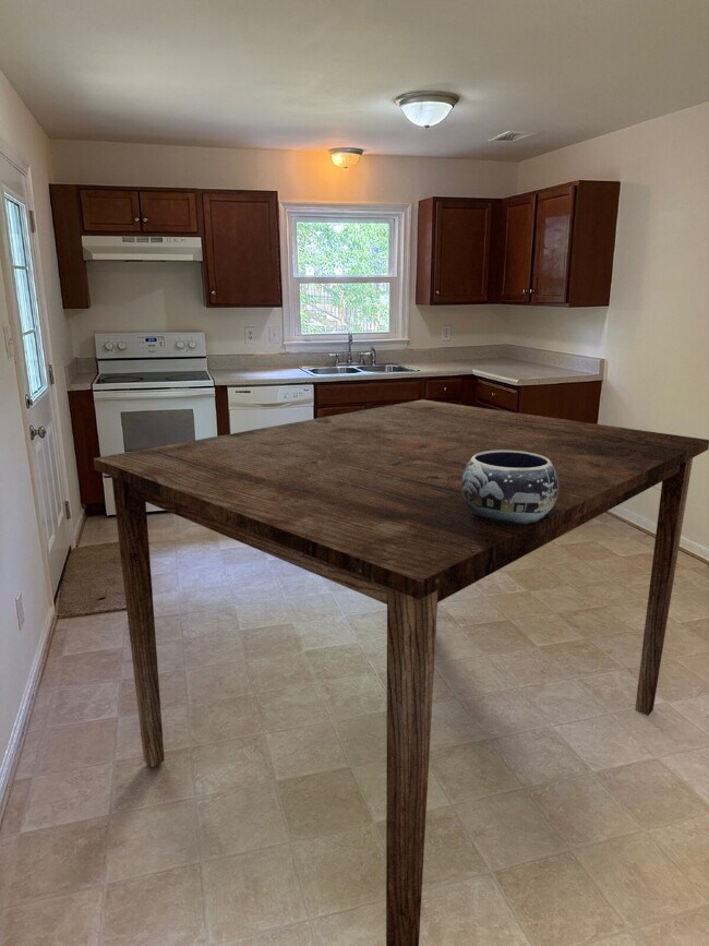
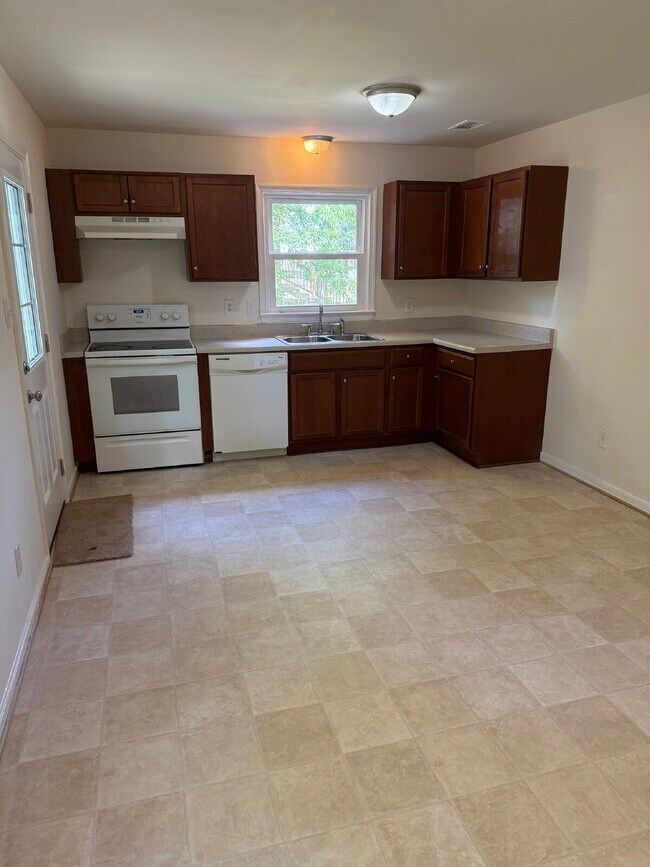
- decorative bowl (508, 484)
- dining table (417, 600)
